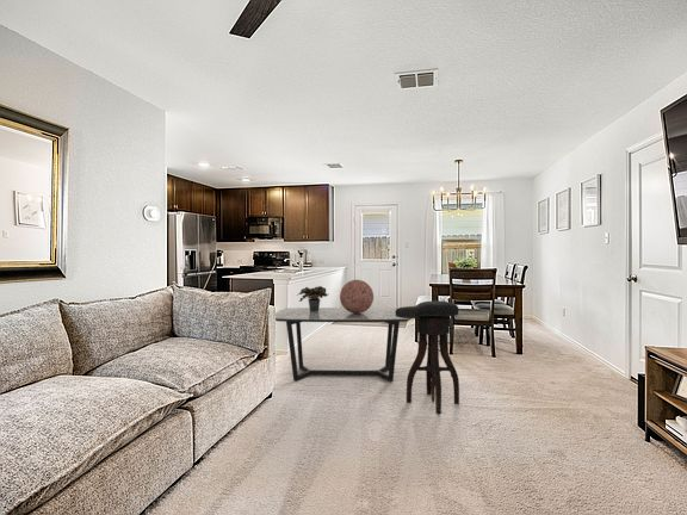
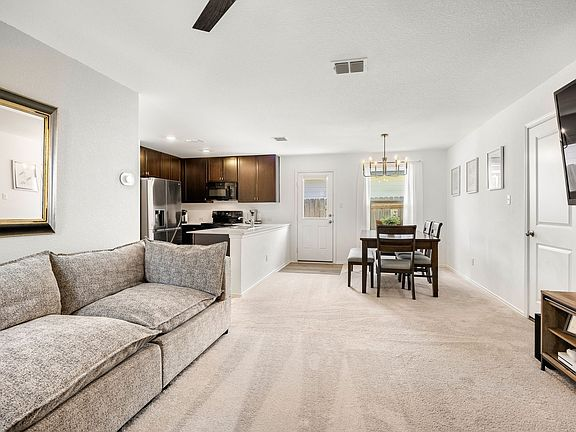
- decorative sphere (357, 296)
- coffee table (342, 321)
- potted plant (312, 298)
- stool (427, 353)
